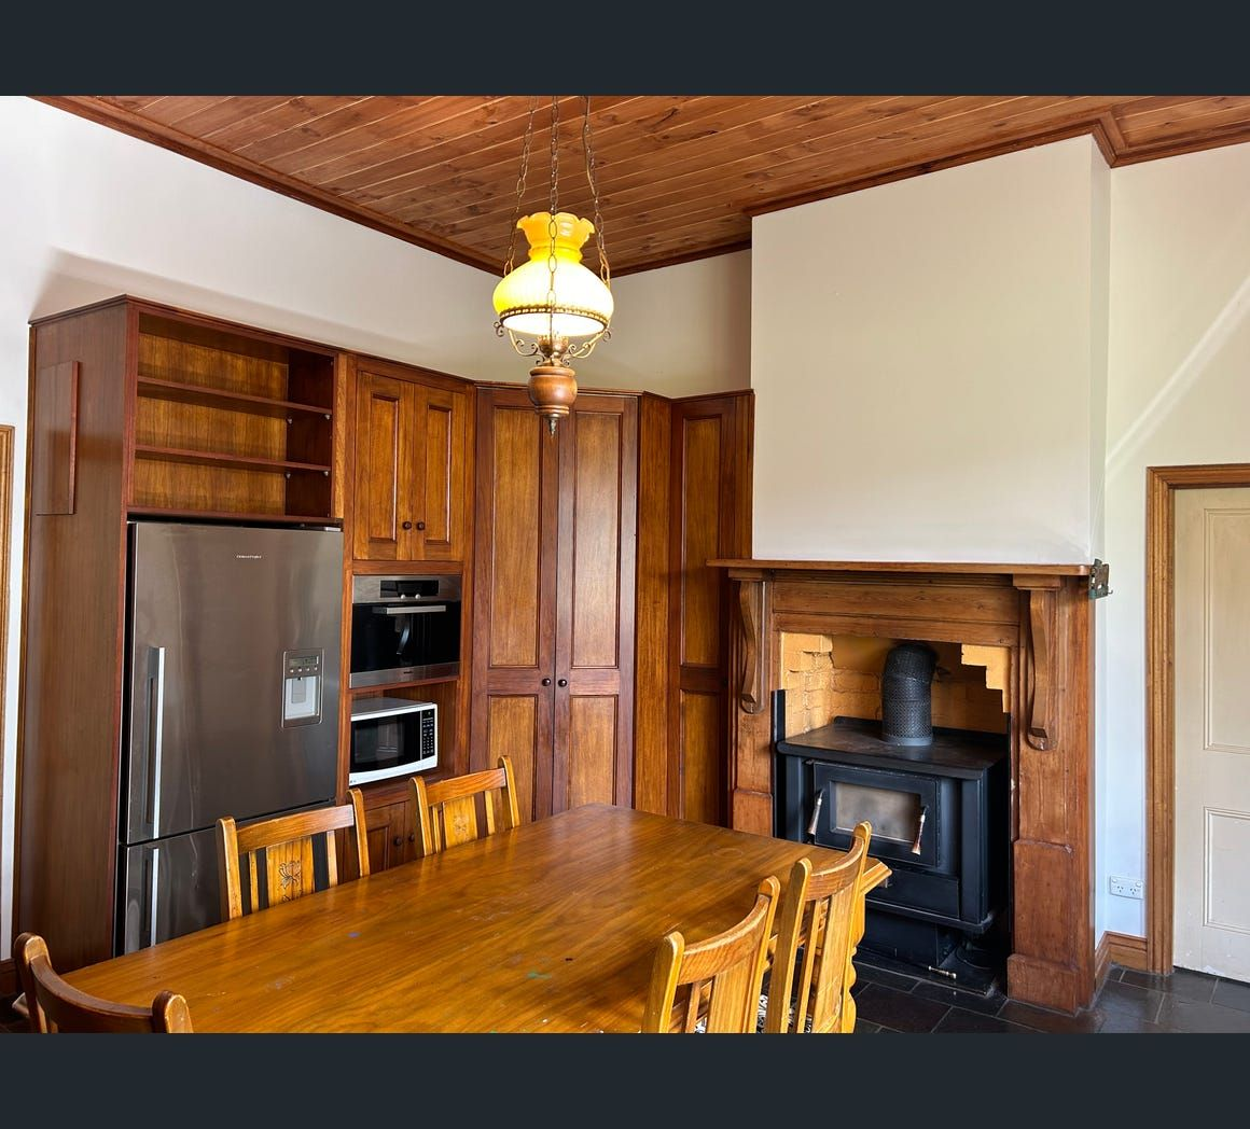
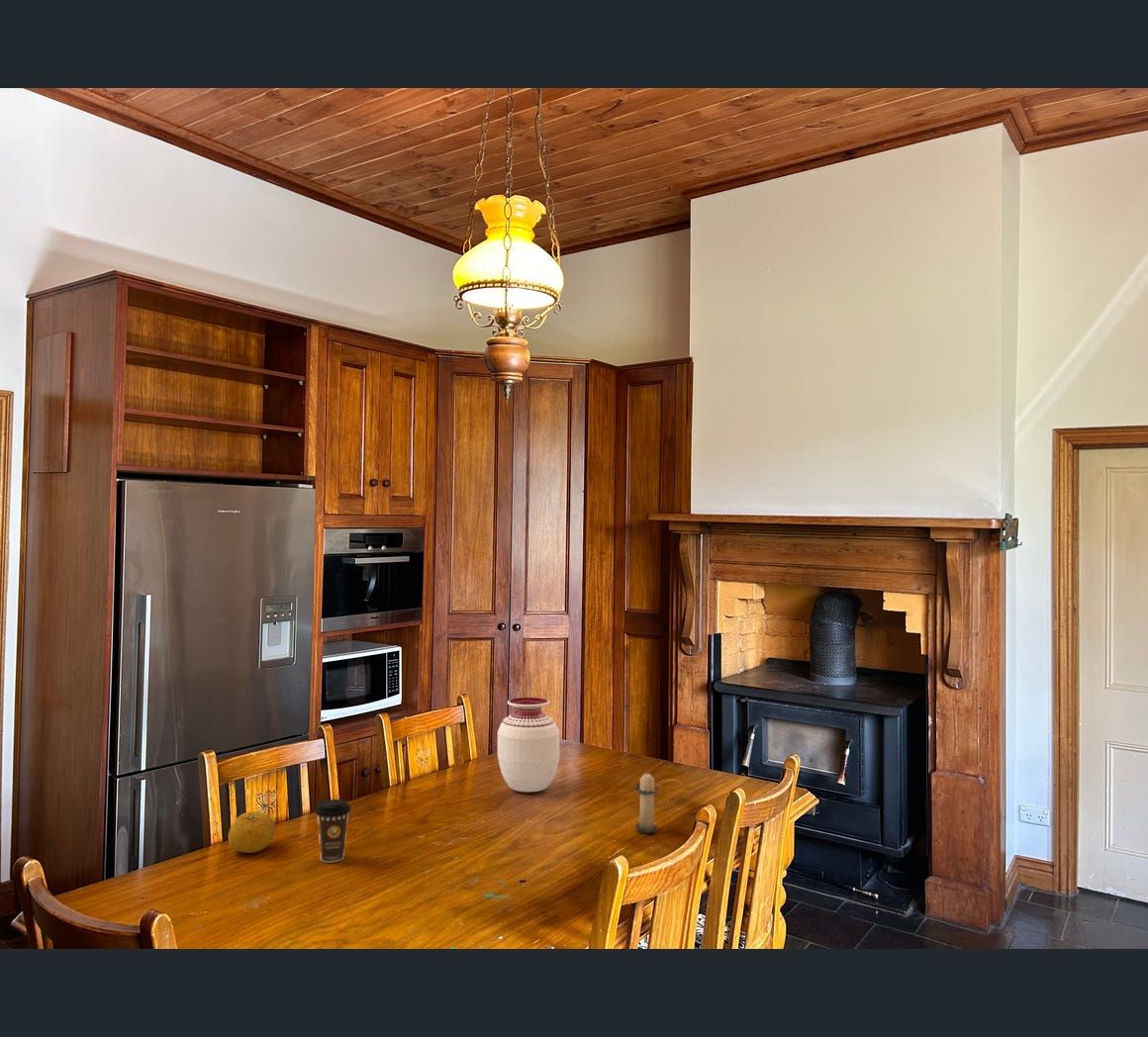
+ coffee cup (333, 830)
+ candle (646, 800)
+ fruit (251, 831)
+ vase (528, 745)
